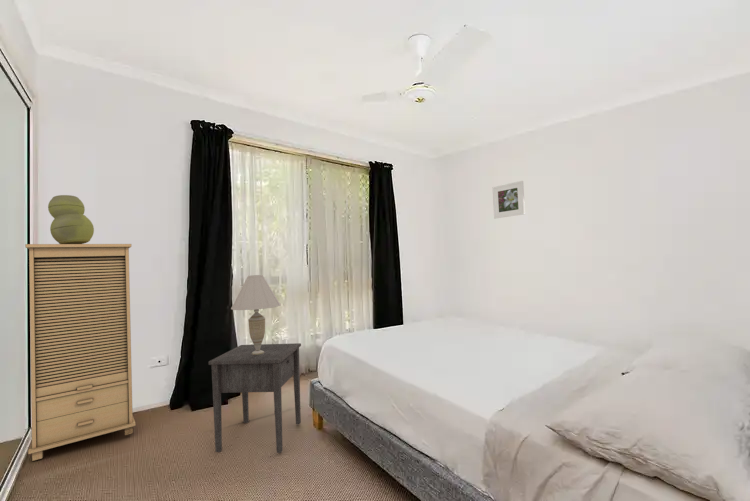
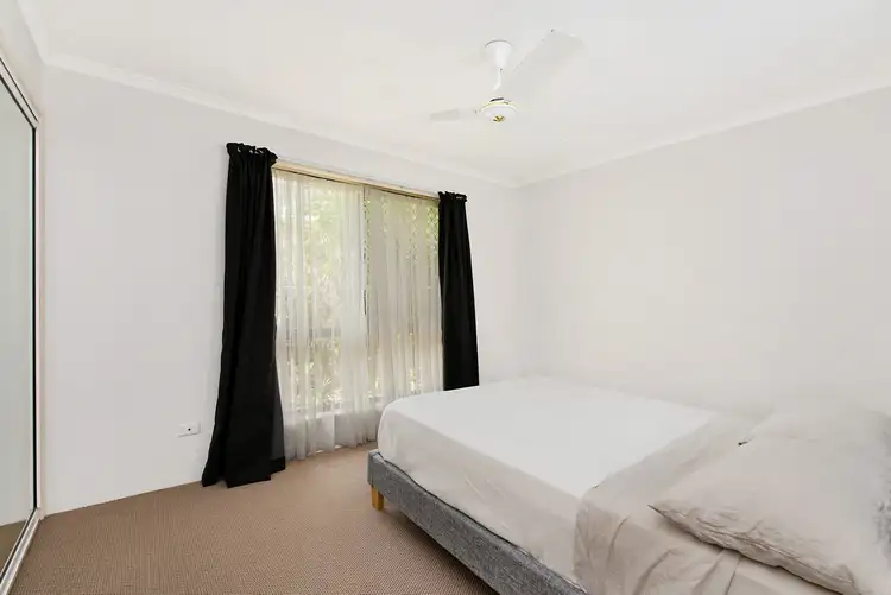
- cabinet (83, 339)
- table lamp (256, 313)
- vase (71, 220)
- nightstand (260, 391)
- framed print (508, 200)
